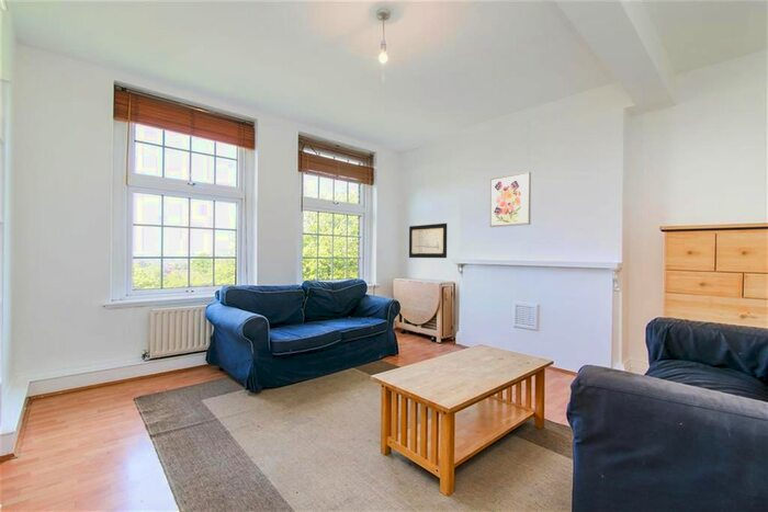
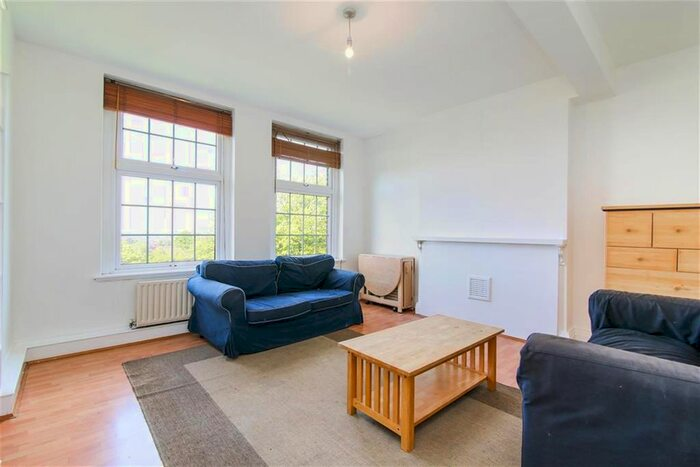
- wall art (509, 201)
- wall art (427, 241)
